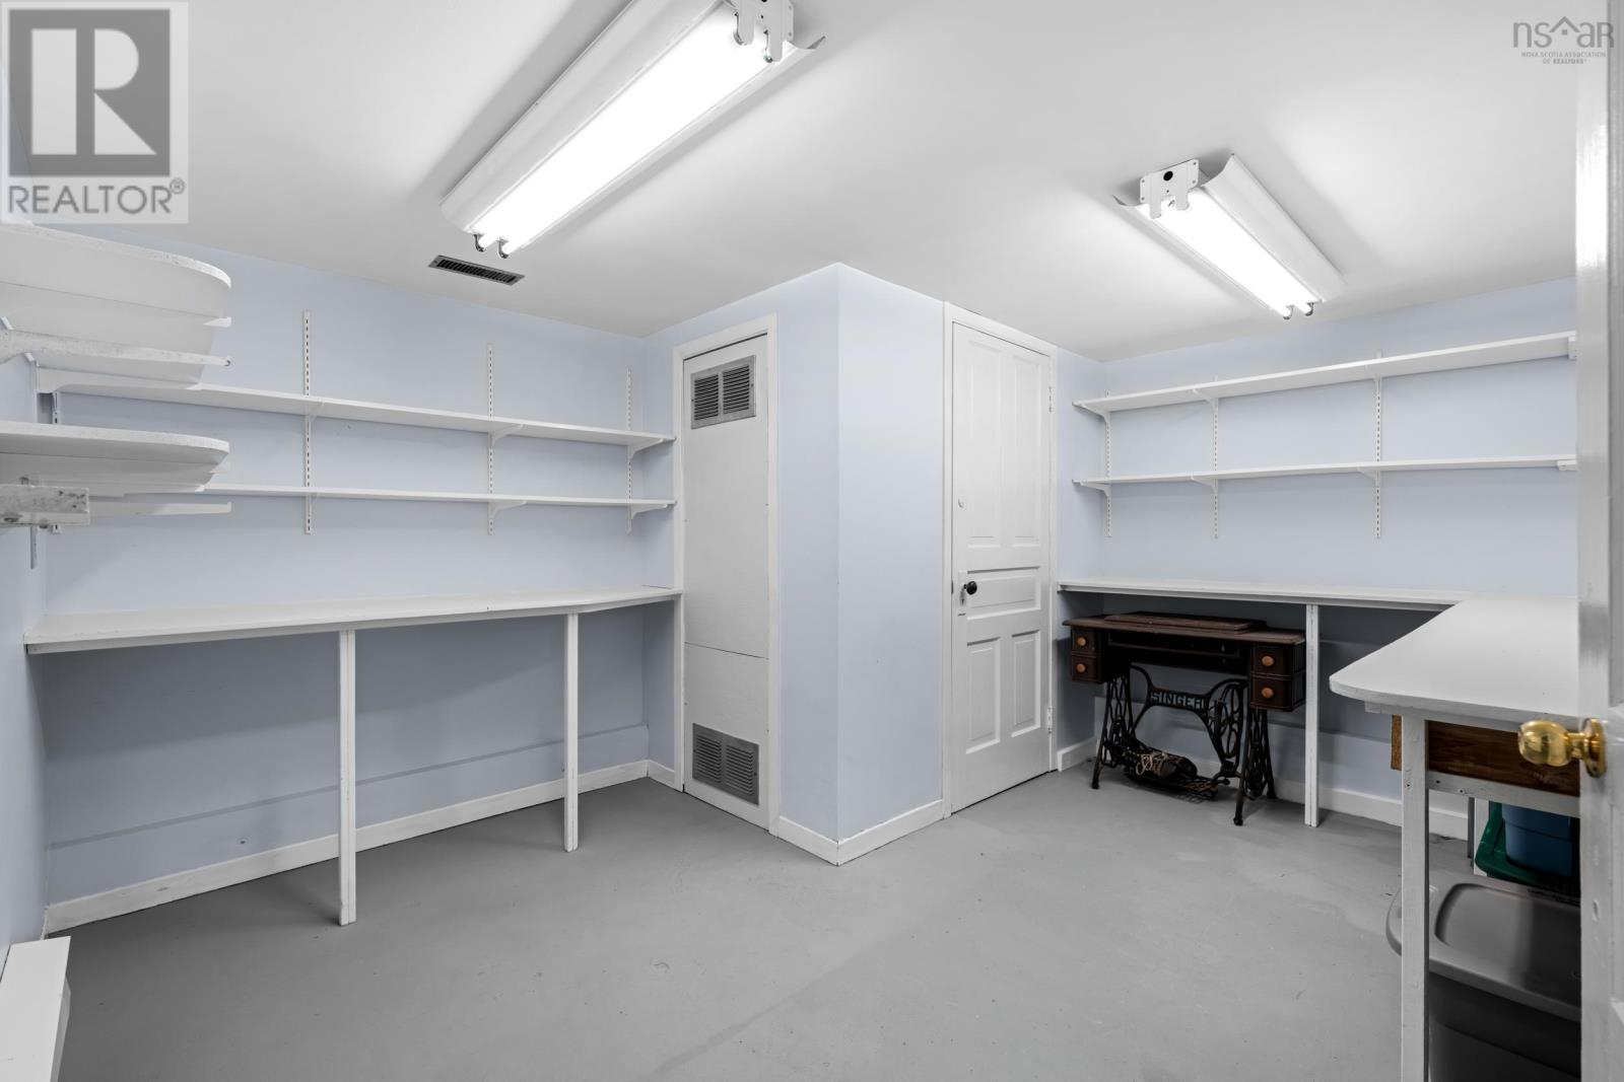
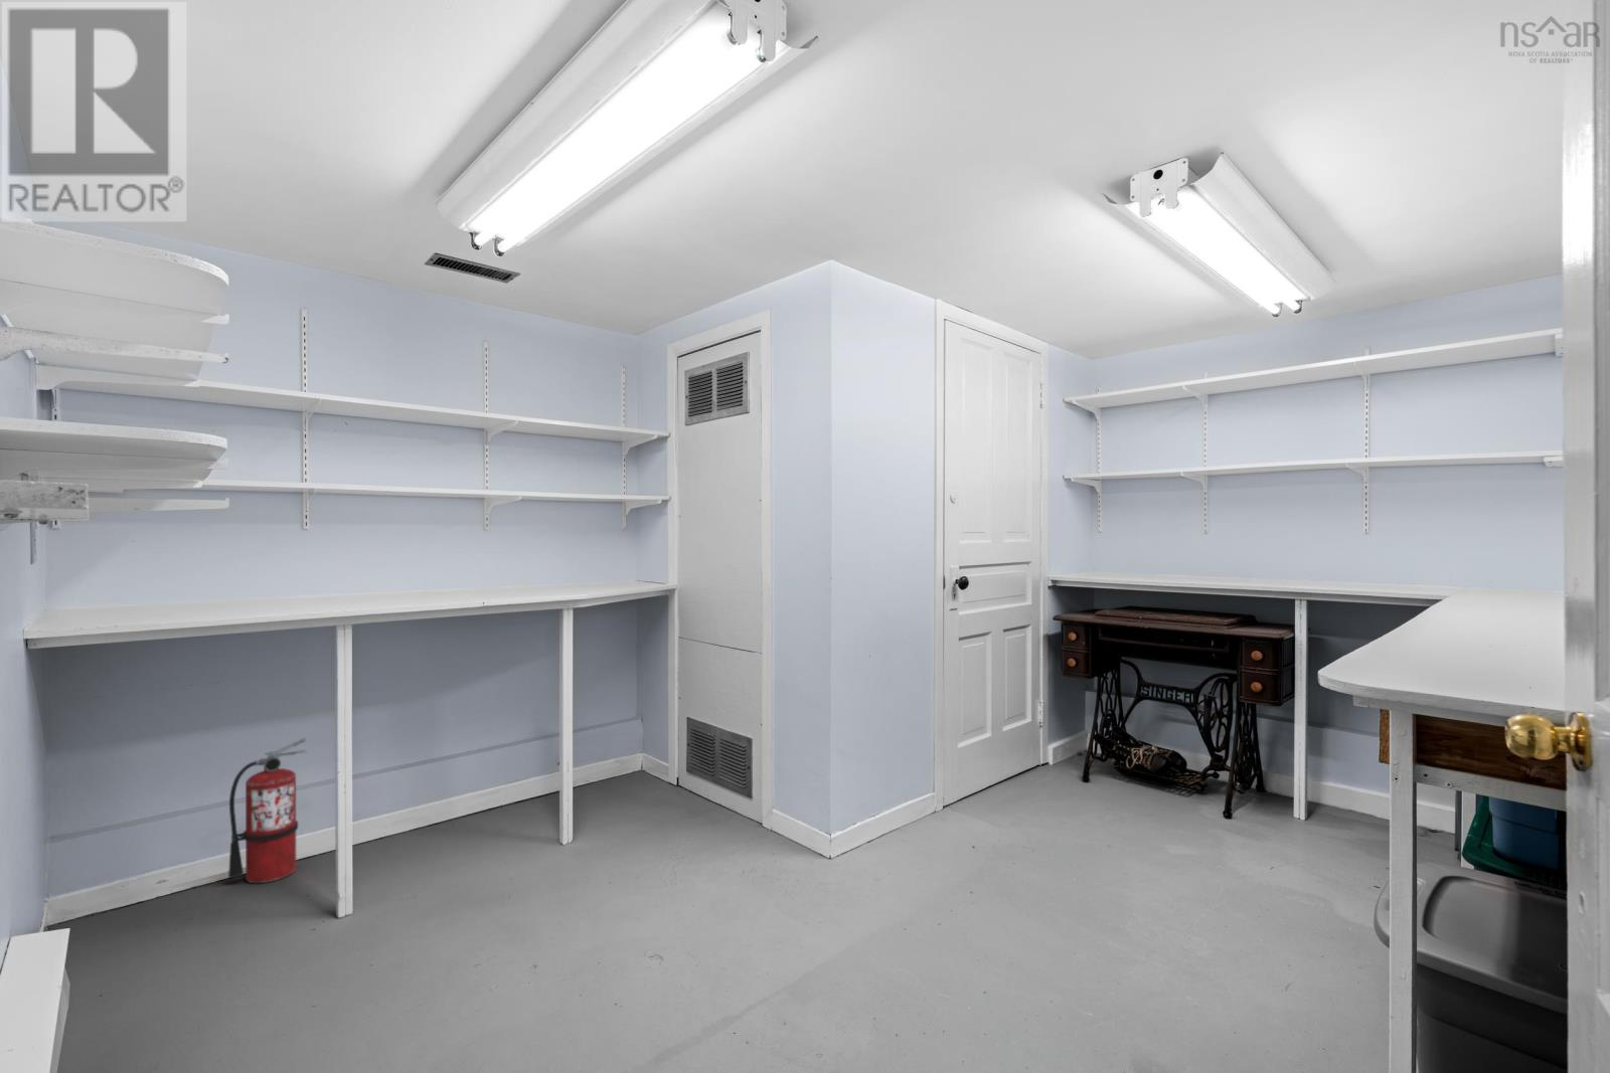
+ fire extinguisher (268, 808)
